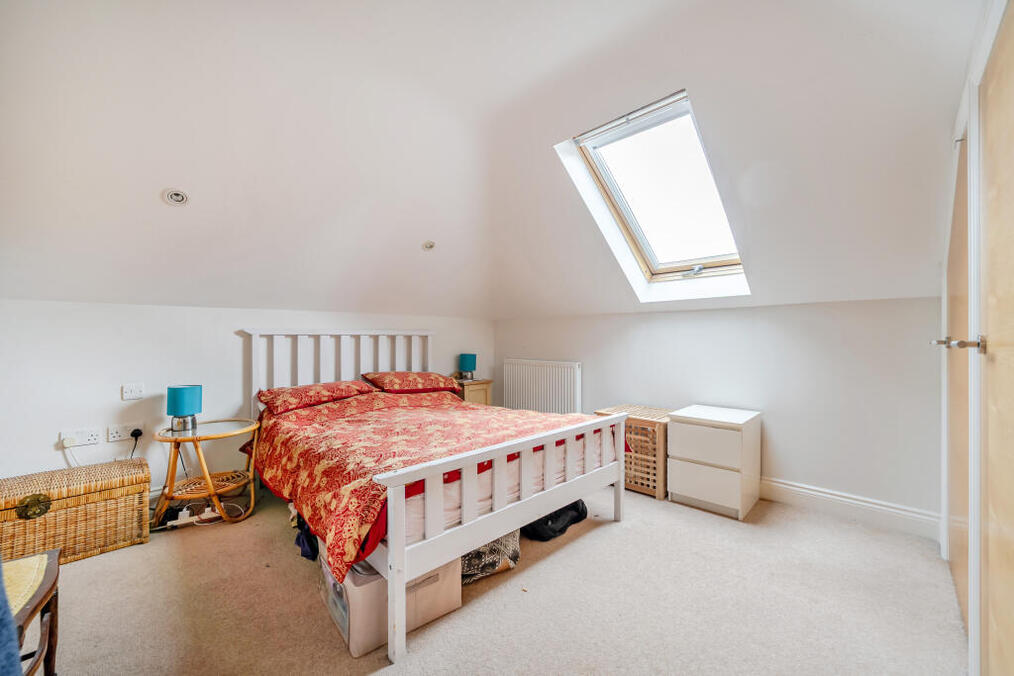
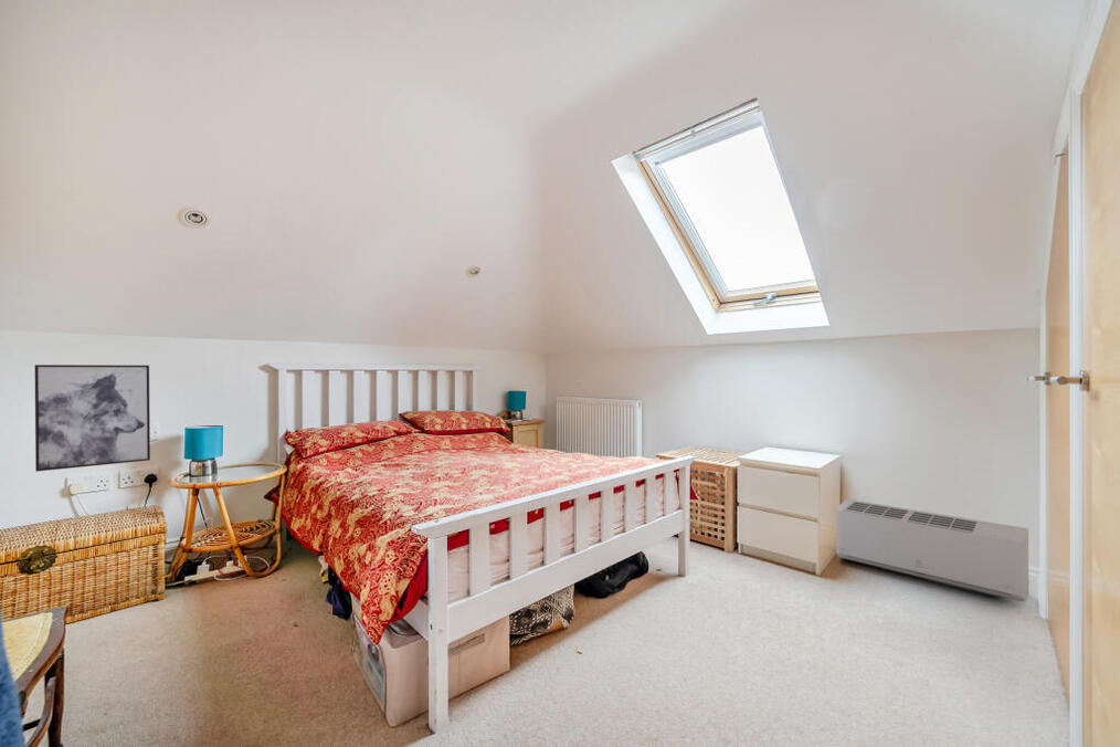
+ air conditioner (923, 547)
+ wall art (95, 414)
